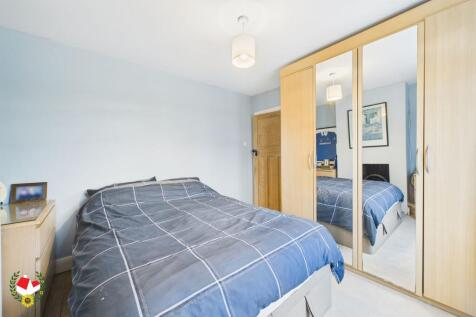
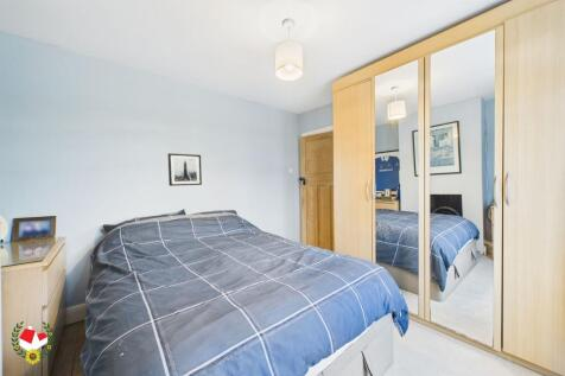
+ wall art (185, 170)
